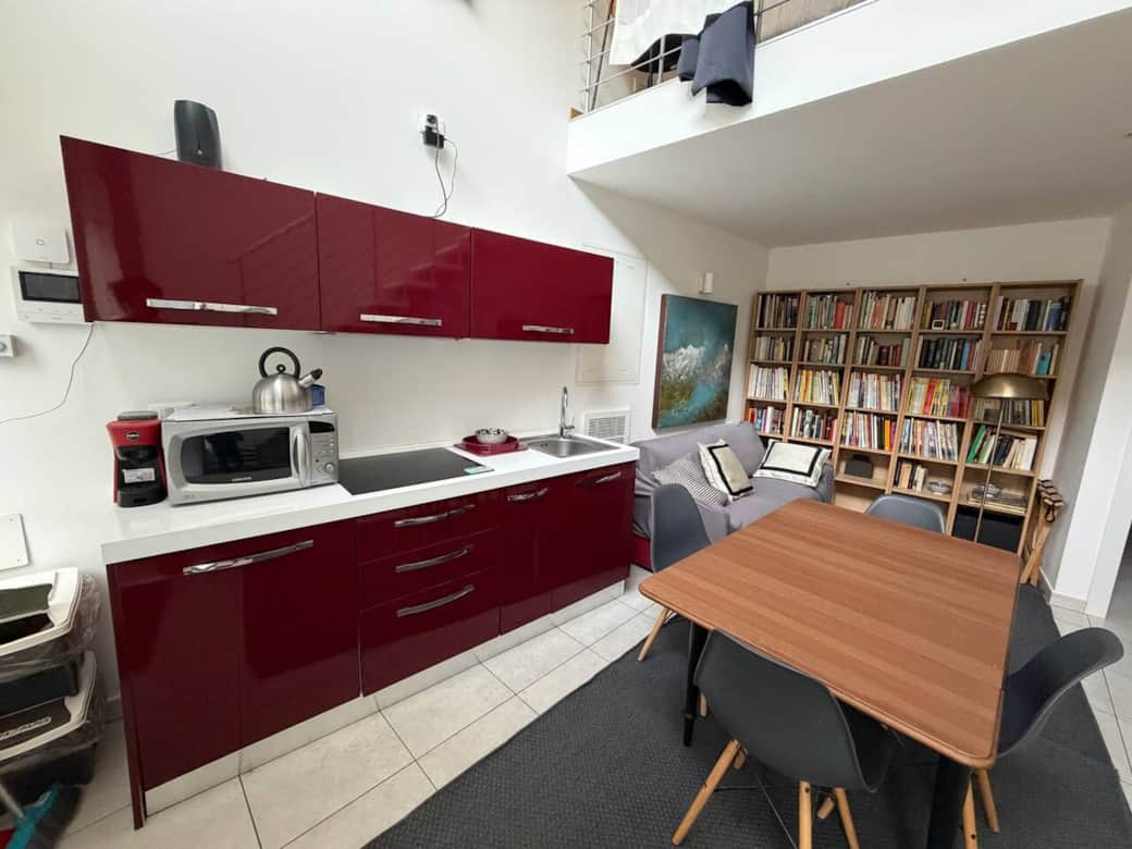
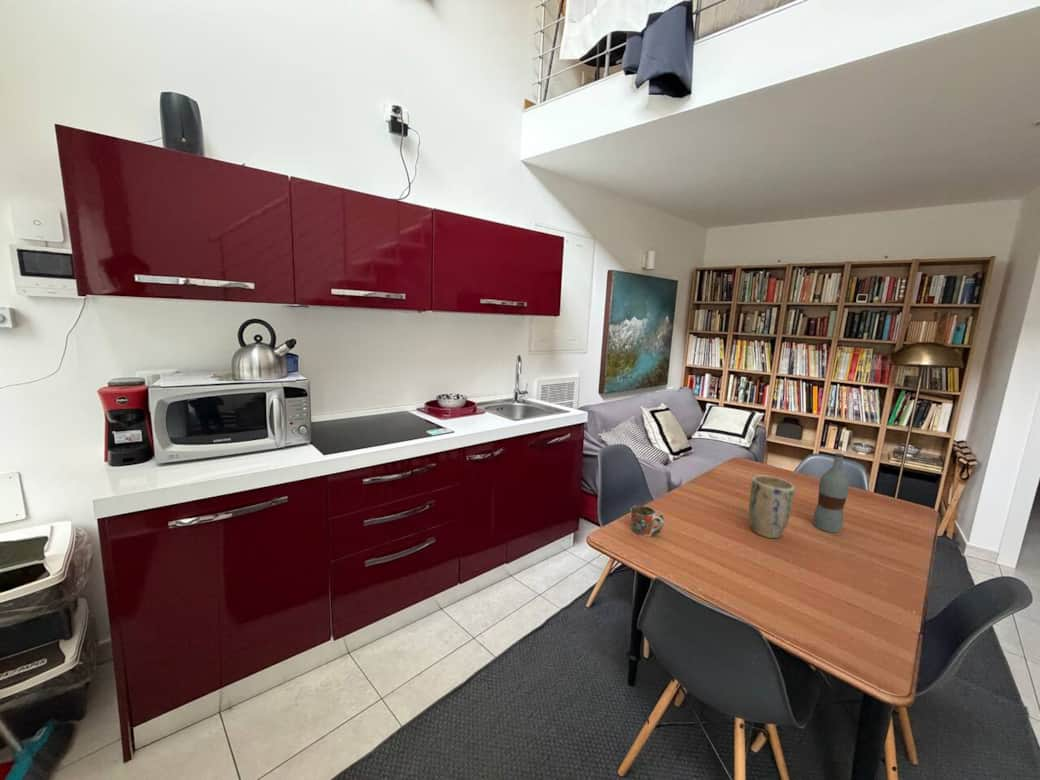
+ mug (646, 521)
+ plant pot (769, 507)
+ bottle (832, 491)
